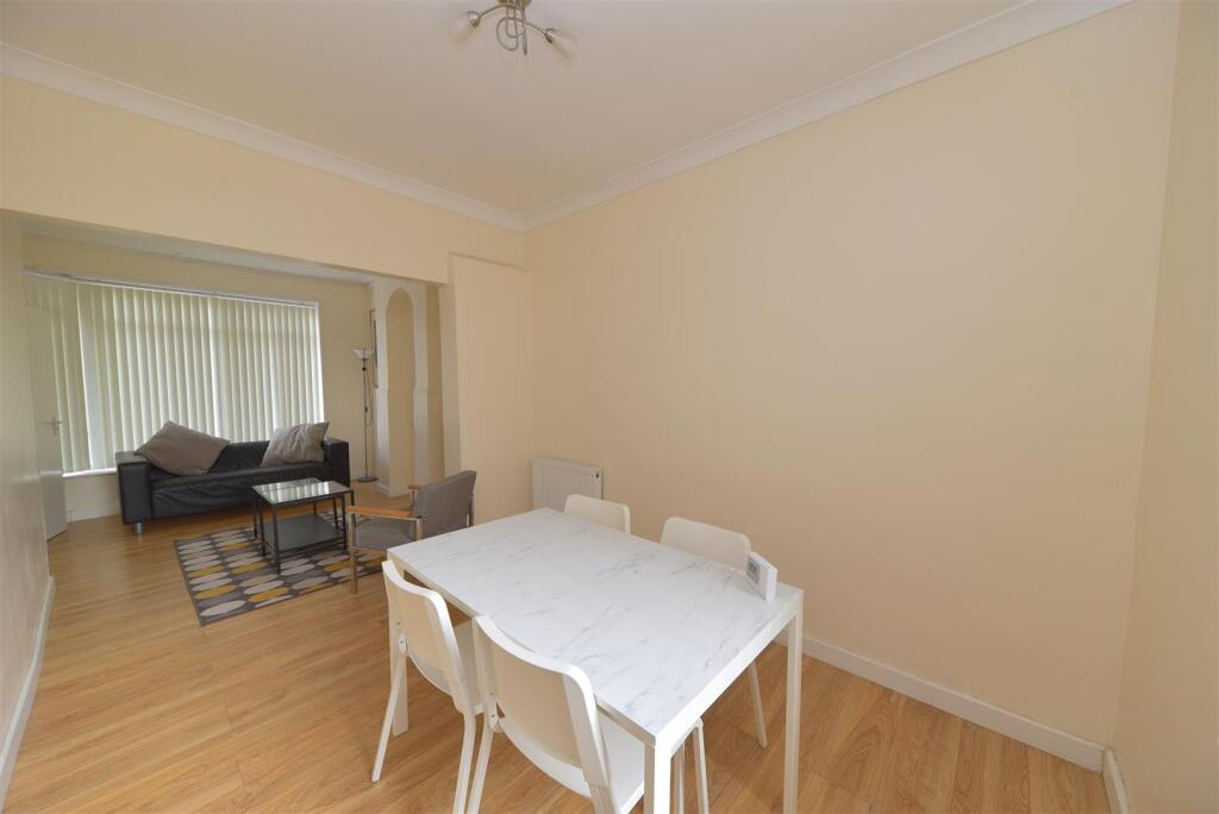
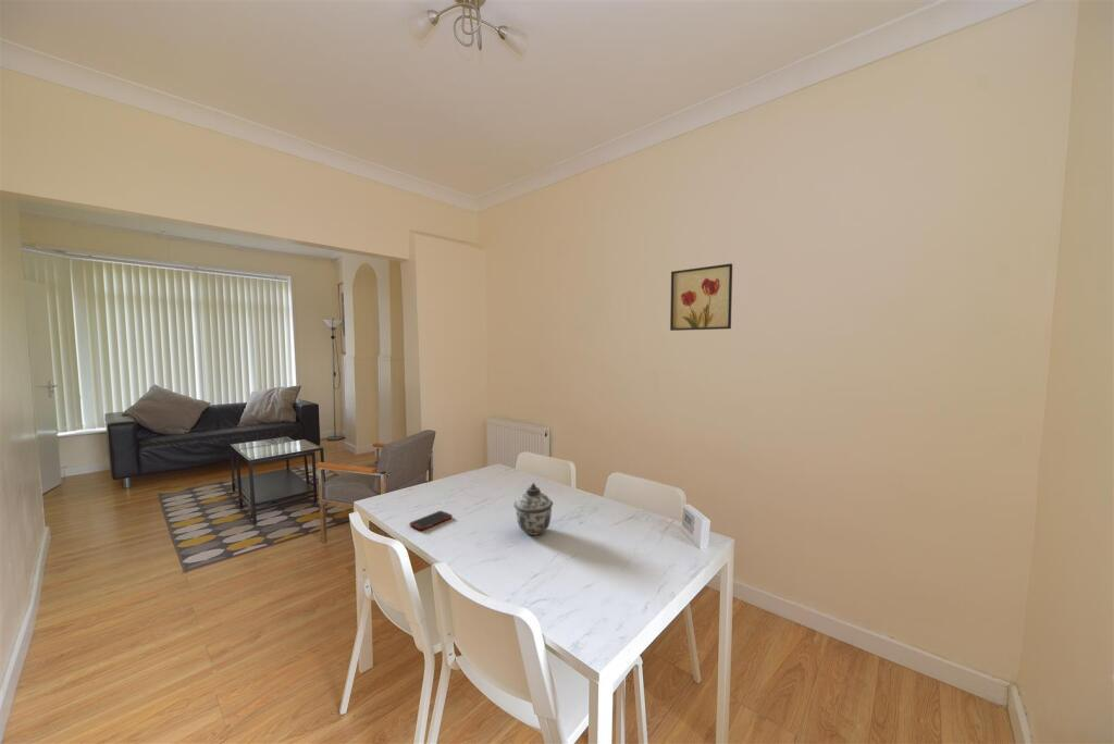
+ wall art (700, 298)
+ lidded jar (533, 507)
+ cell phone (431, 520)
